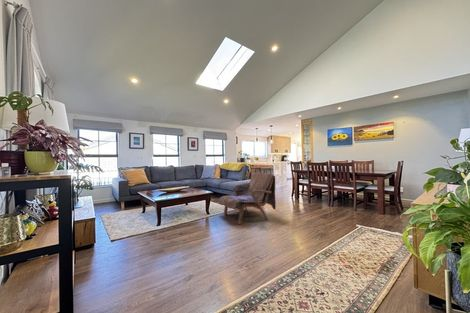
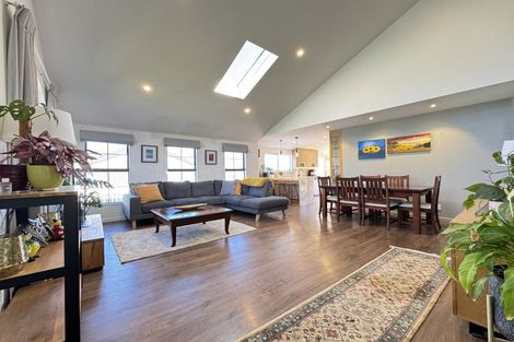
- armchair (247, 194)
